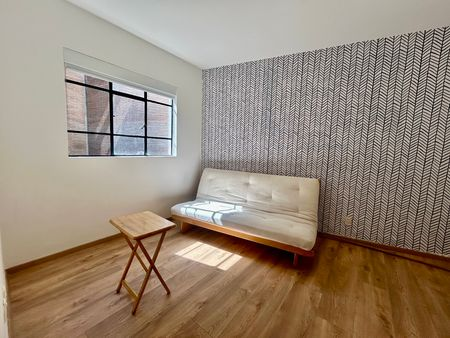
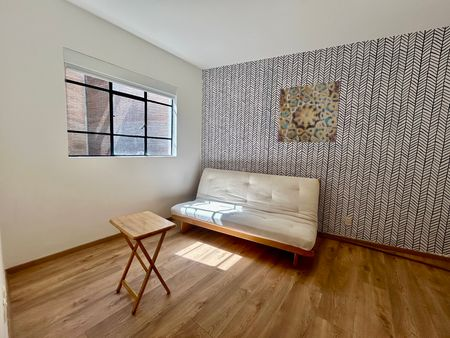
+ wall art (306, 114)
